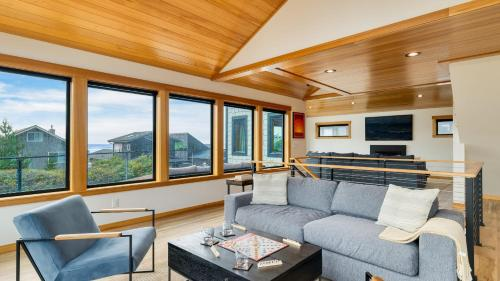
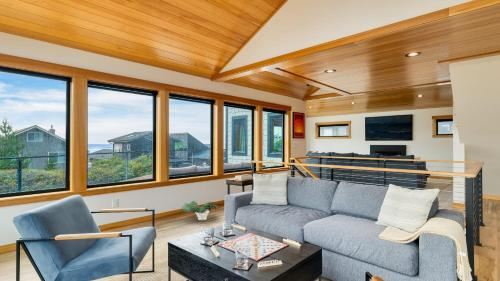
+ potted plant (198, 211)
